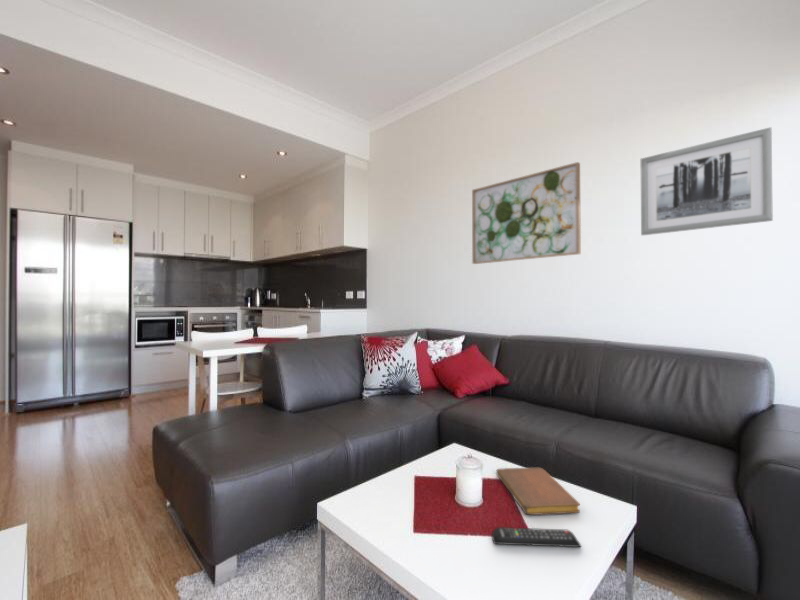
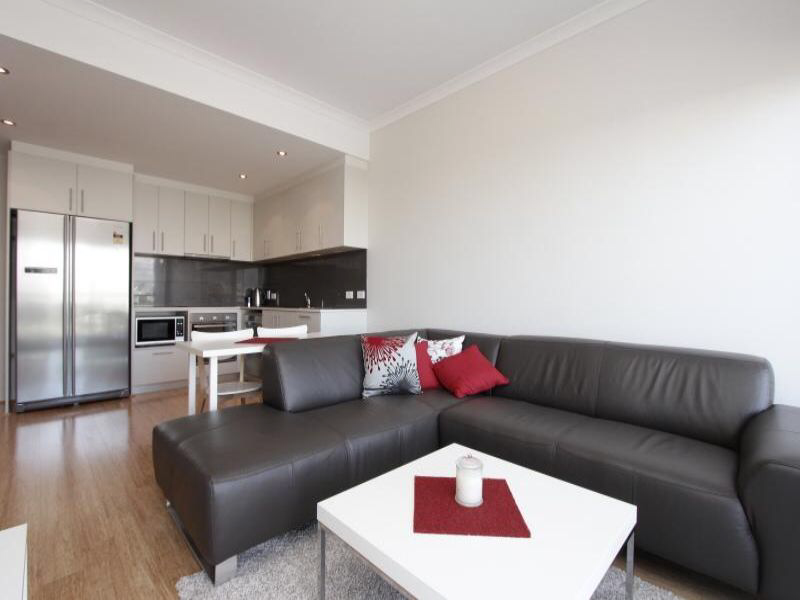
- notebook (534, 488)
- wall art (520, 218)
- remote control (535, 538)
- wall art (700, 186)
